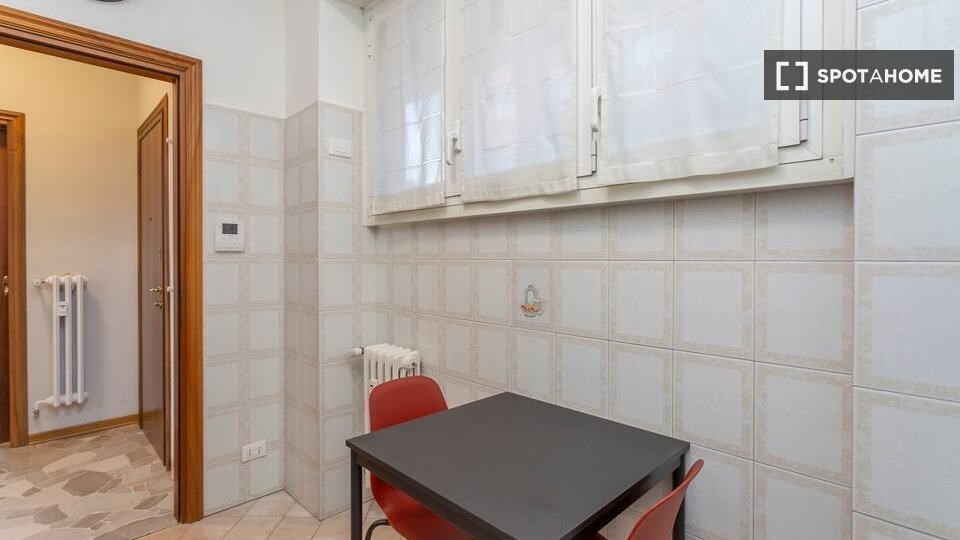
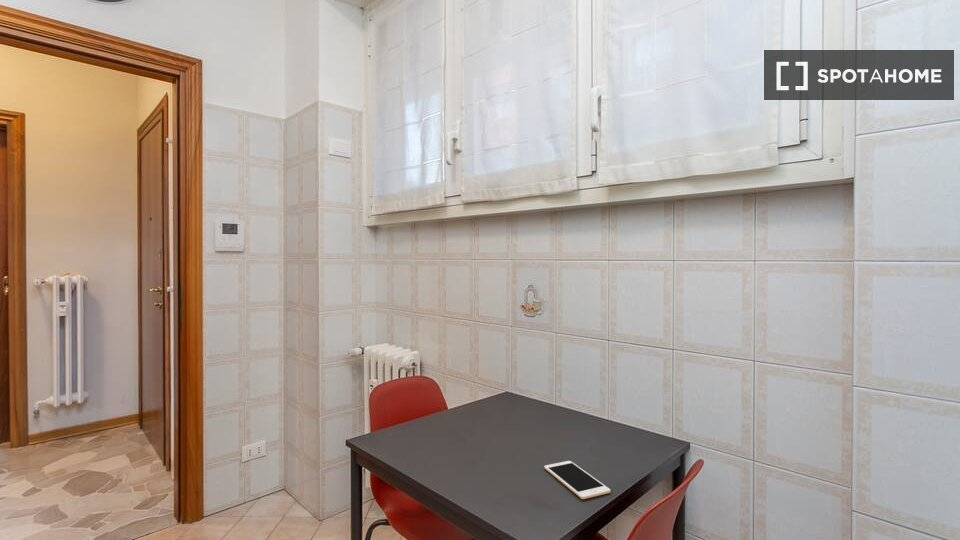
+ cell phone (575, 478)
